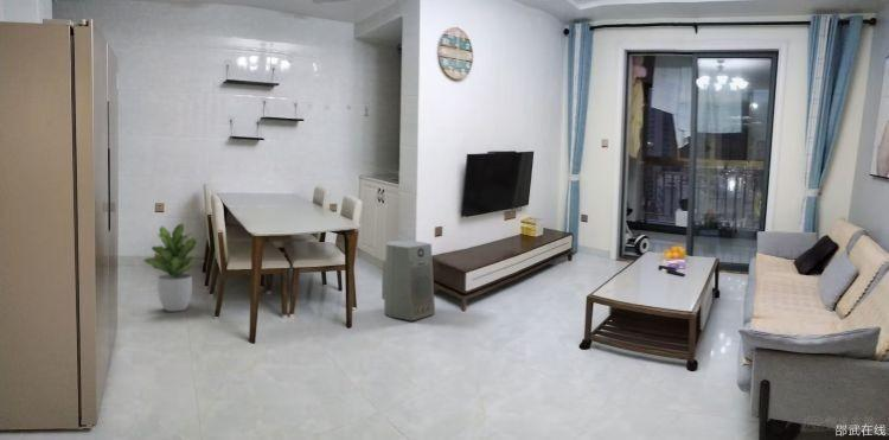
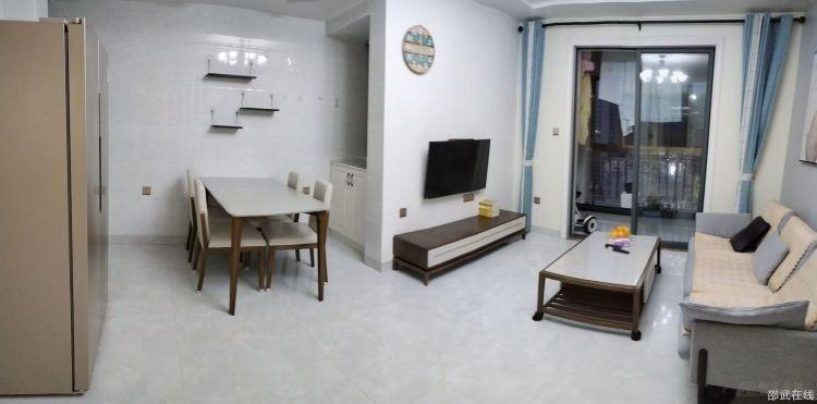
- fan (405, 278)
- potted plant (172, 266)
